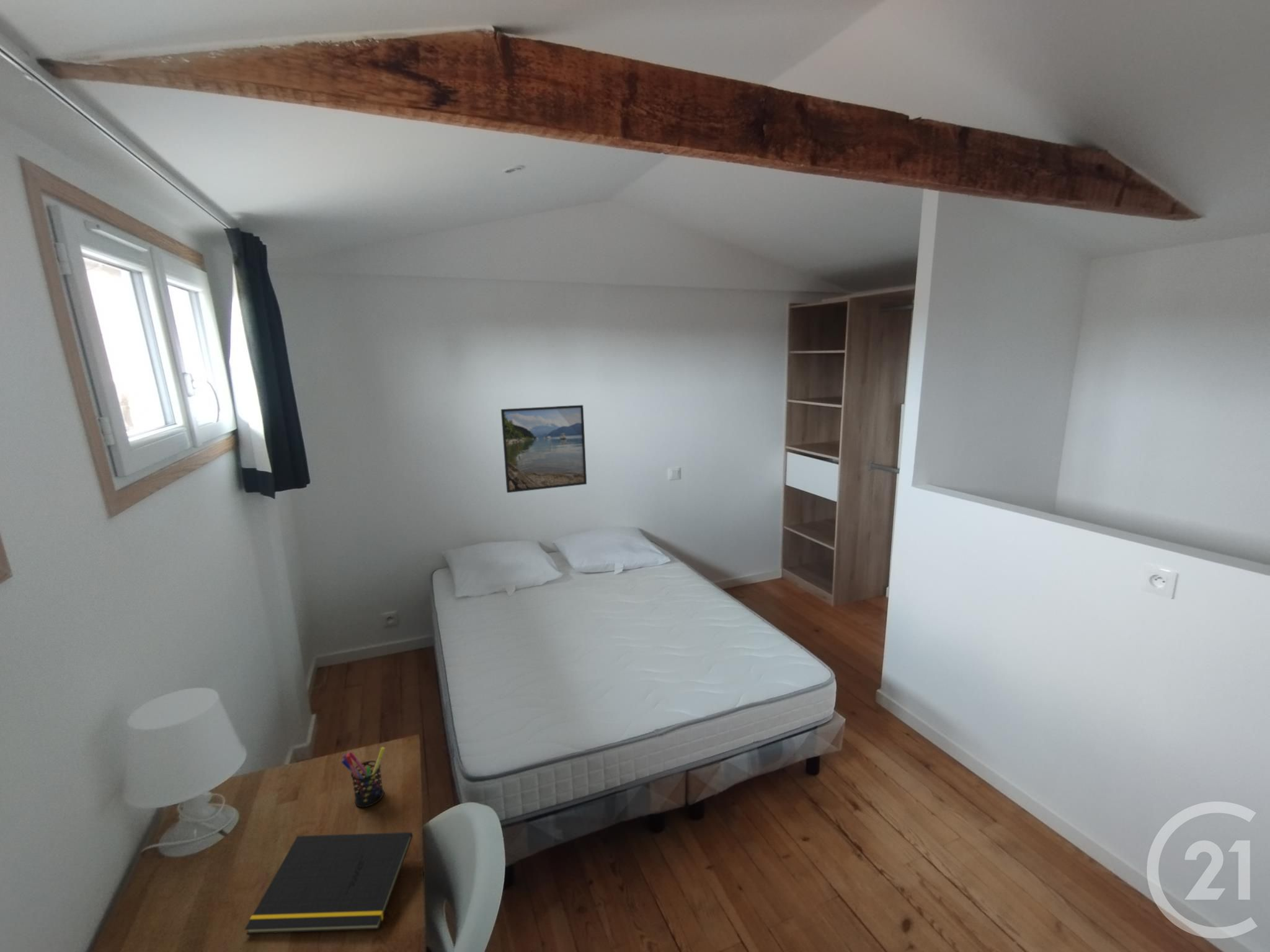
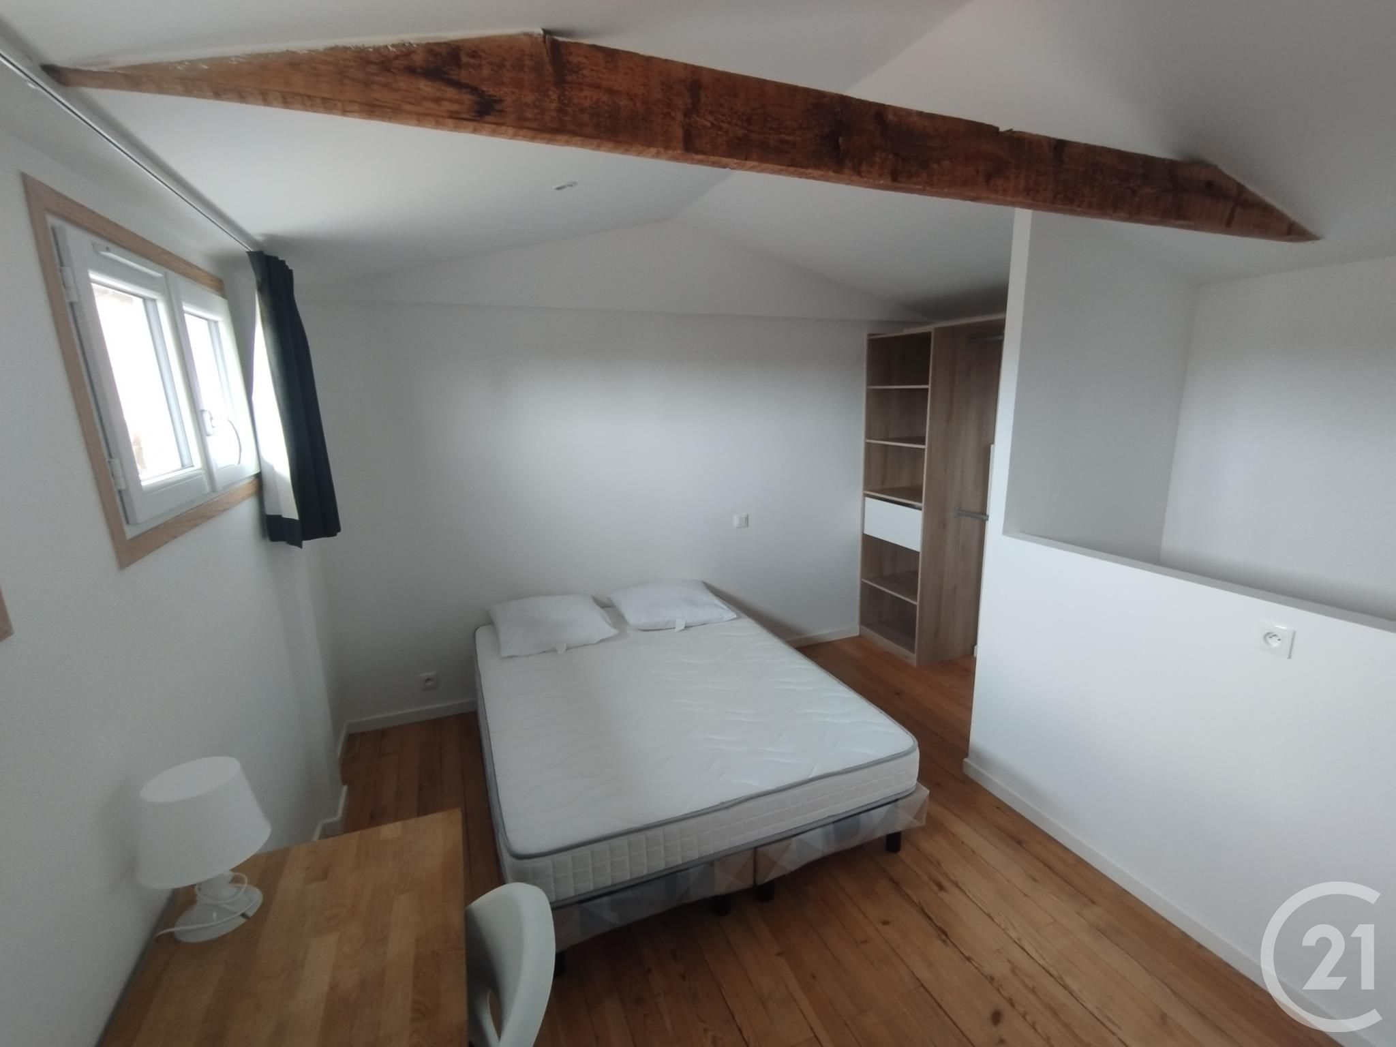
- pen holder (365, 775)
- notepad (335, 879)
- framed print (545, 448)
